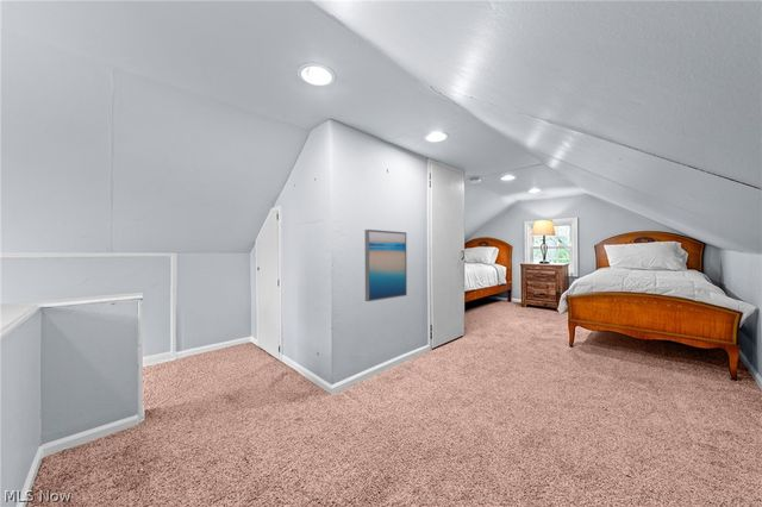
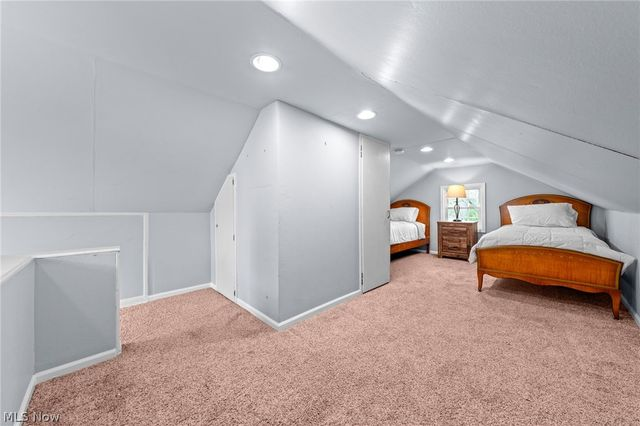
- wall art (387, 264)
